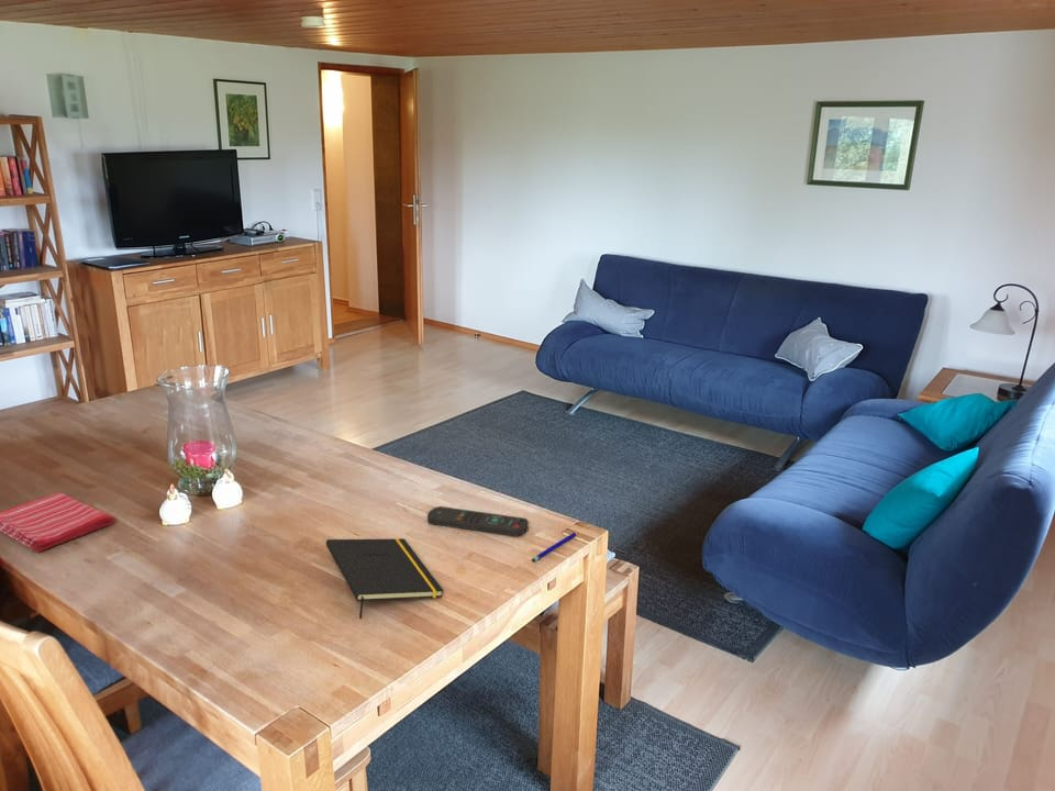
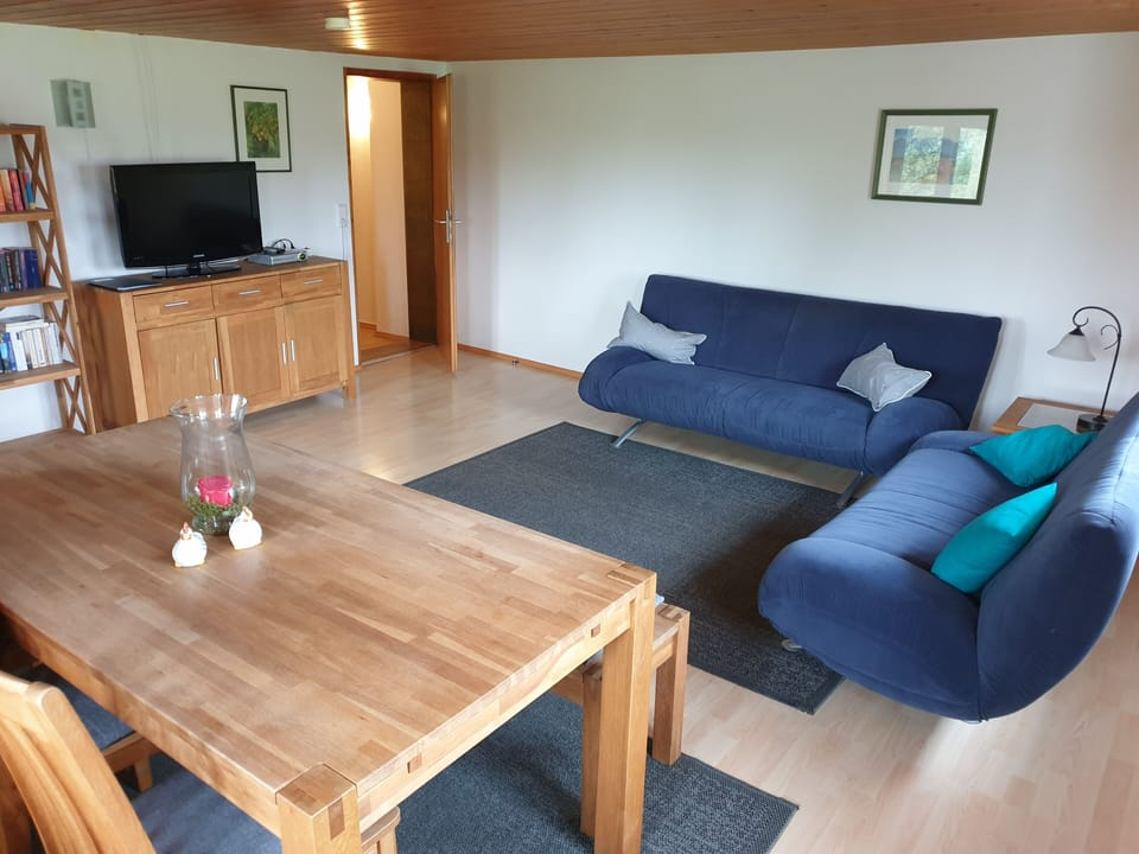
- notepad (382, 567)
- pen (554, 546)
- dish towel (49, 519)
- remote control (477, 520)
